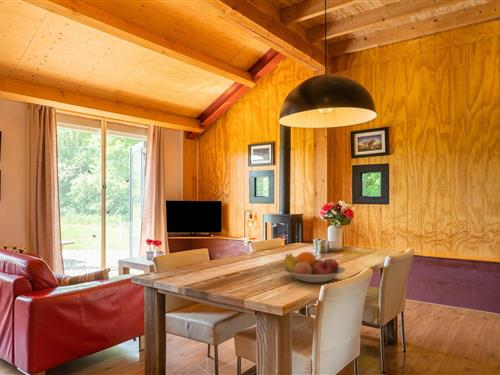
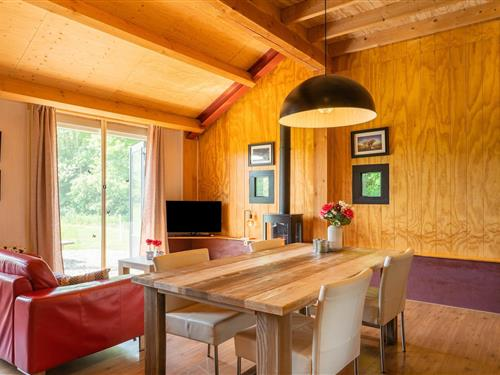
- fruit bowl (313, 265)
